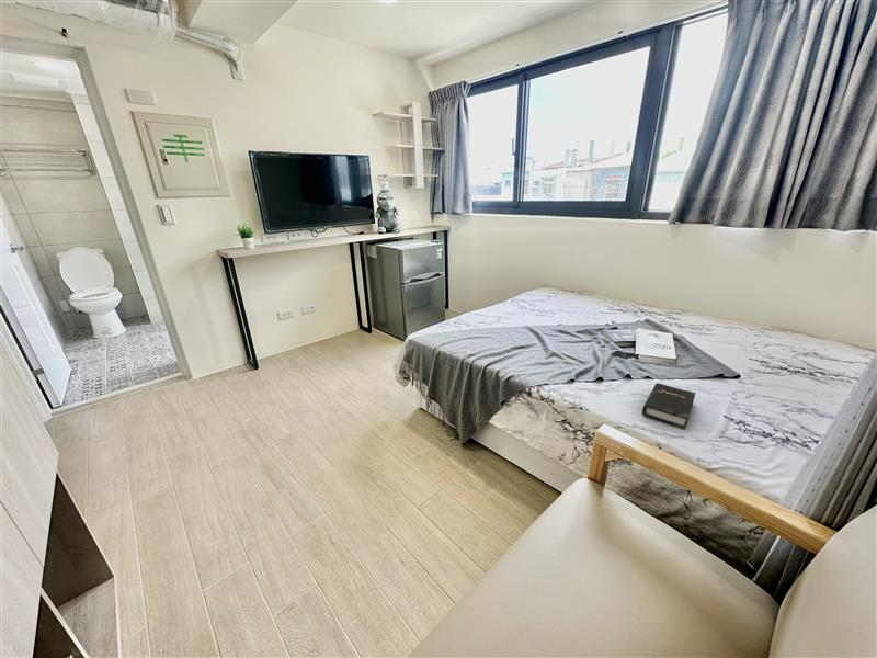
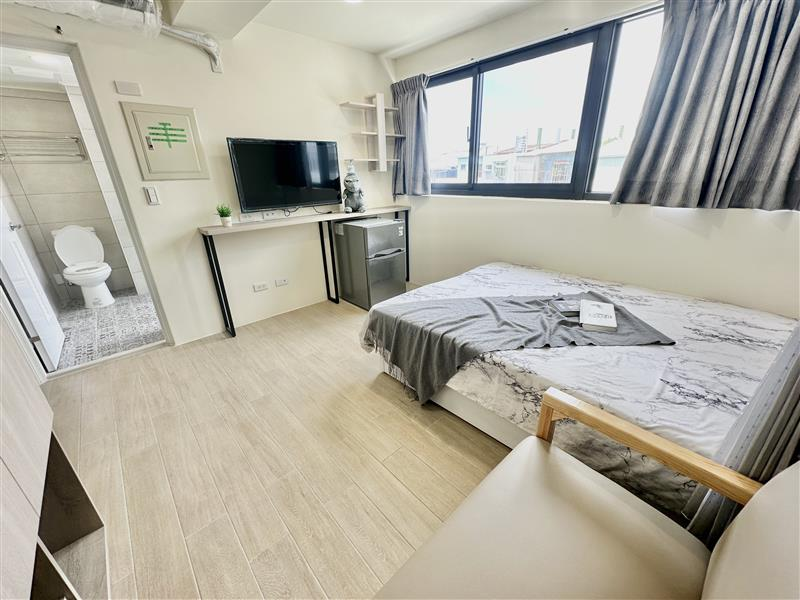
- hardback book (669, 404)
